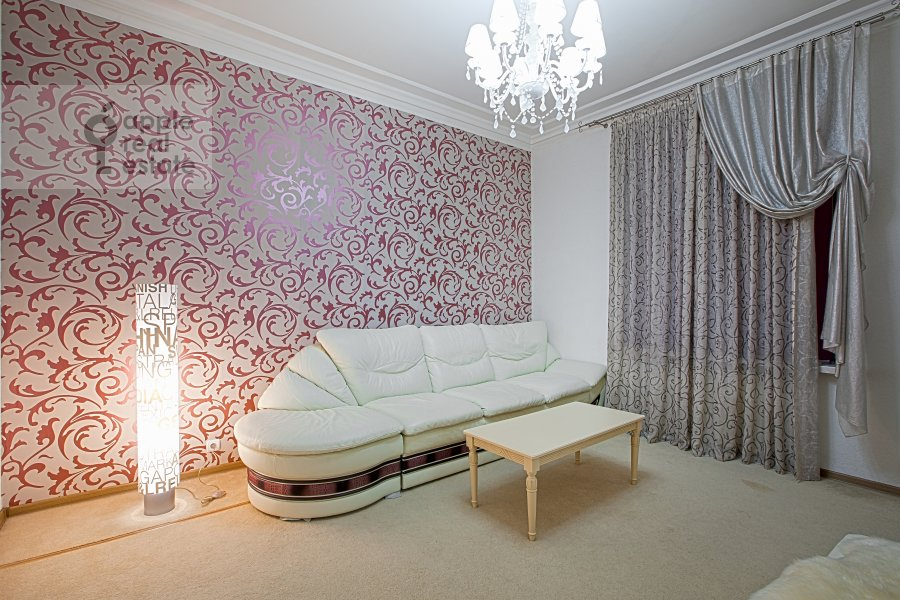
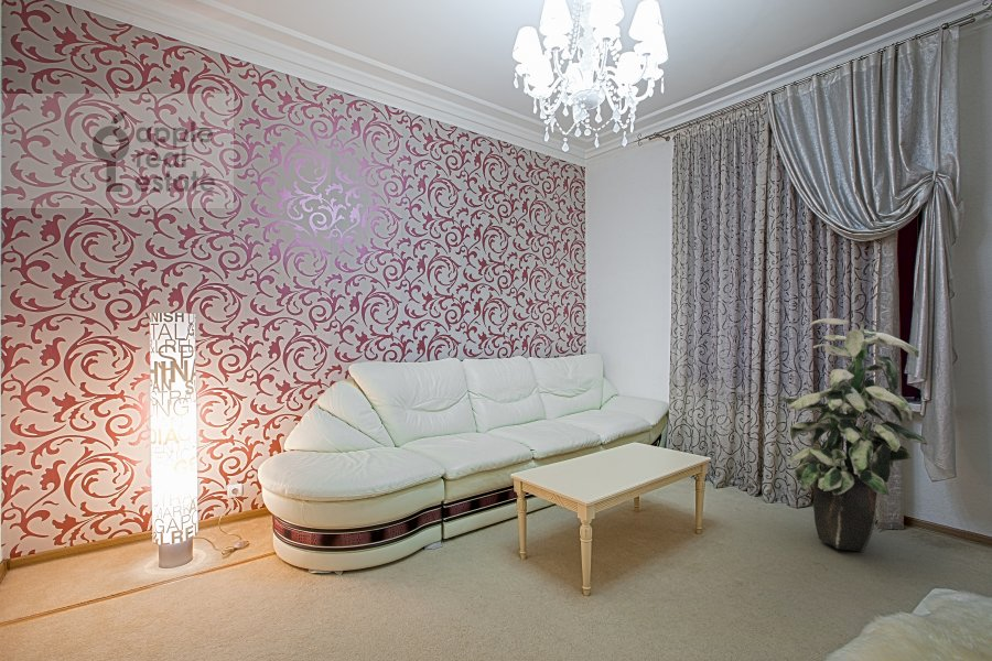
+ indoor plant (844, 430)
